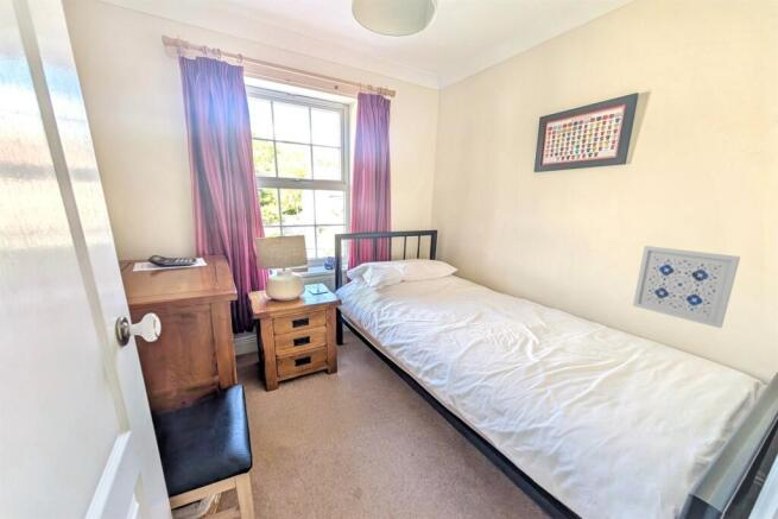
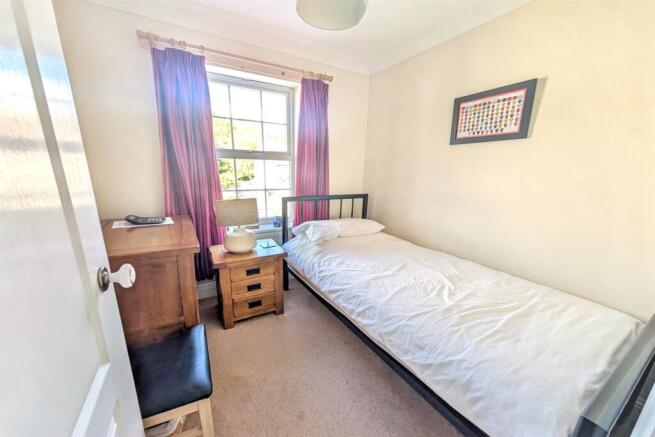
- wall art (681, 284)
